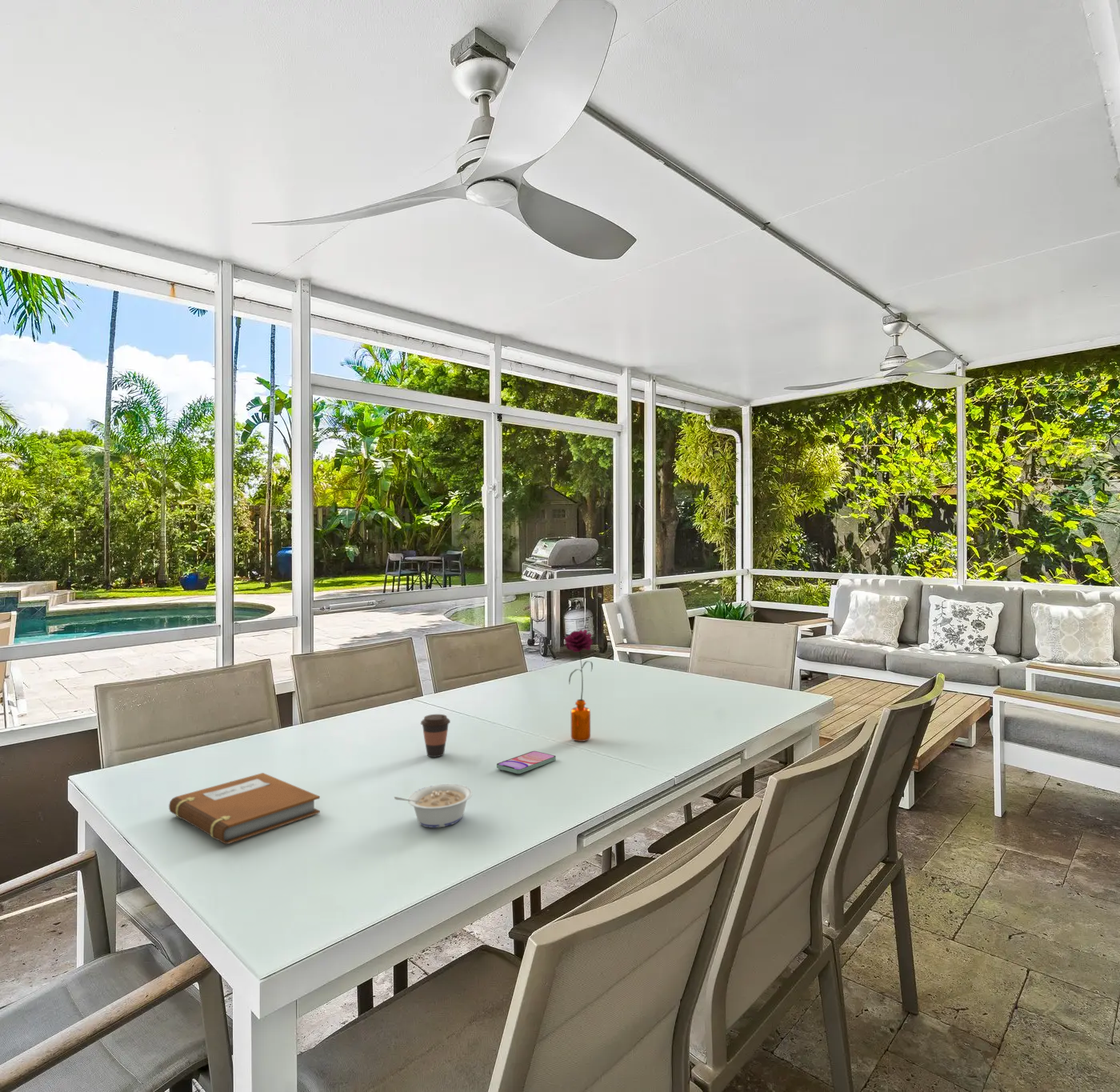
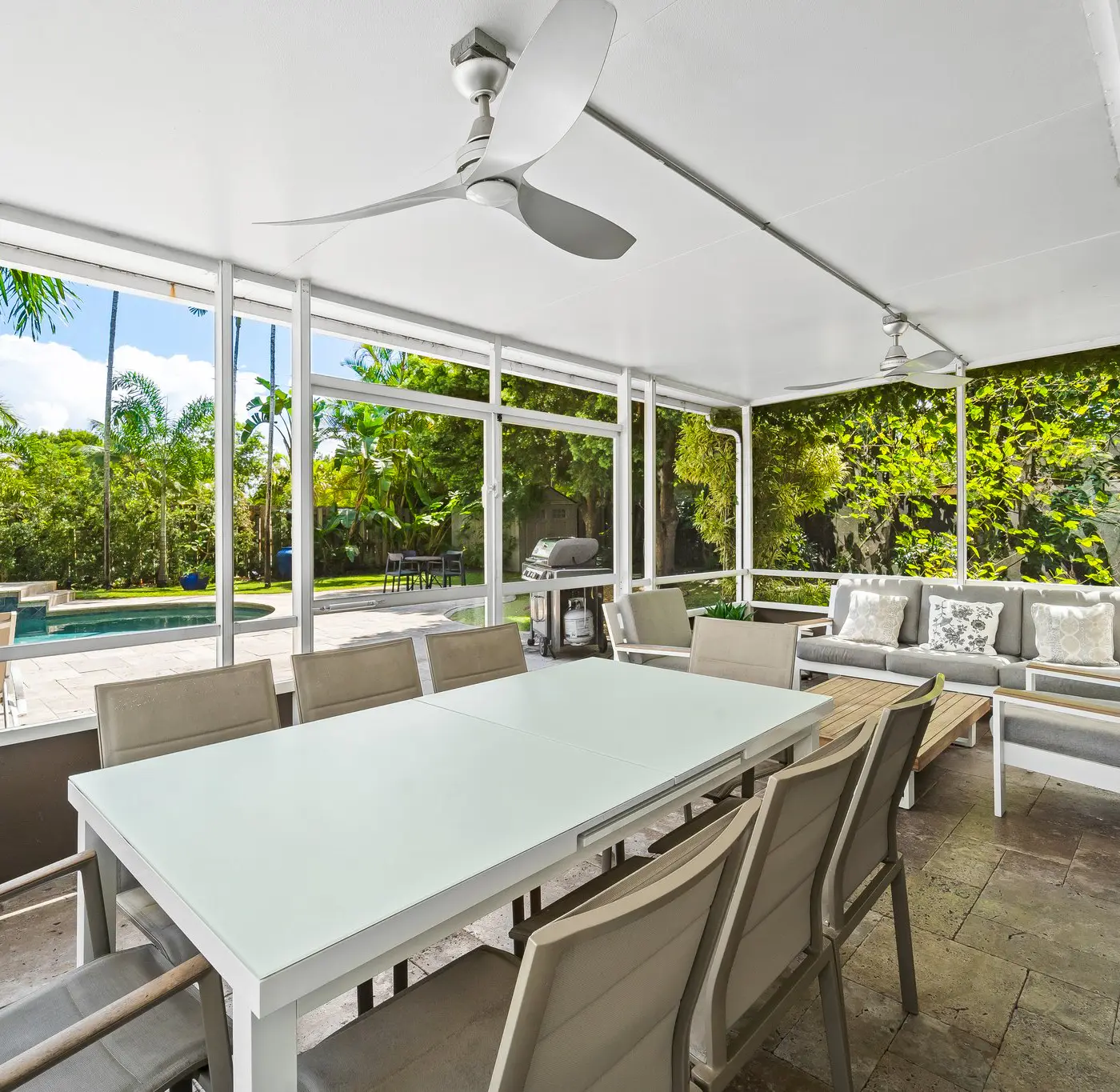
- flower (582, 684)
- notebook (242, 805)
- smartphone (526, 762)
- coffee cup (435, 735)
- legume (438, 805)
